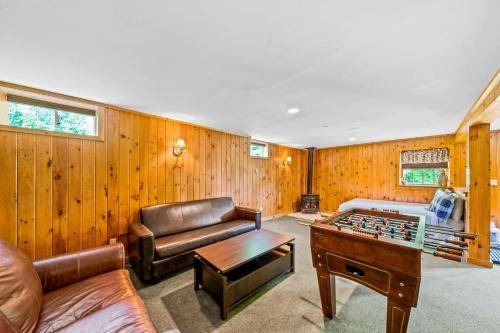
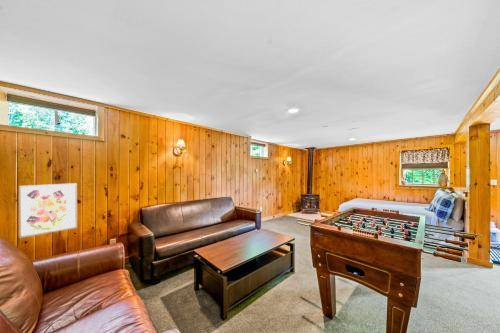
+ wall art (50, 208)
